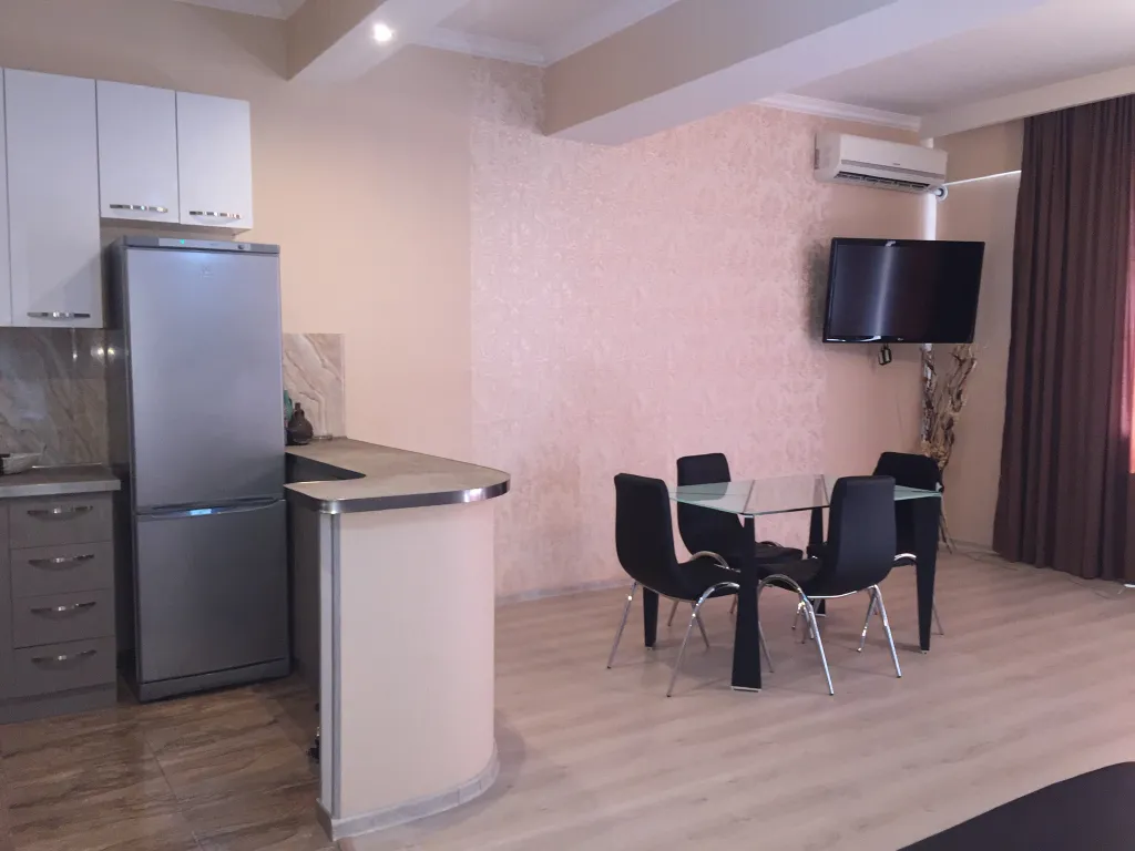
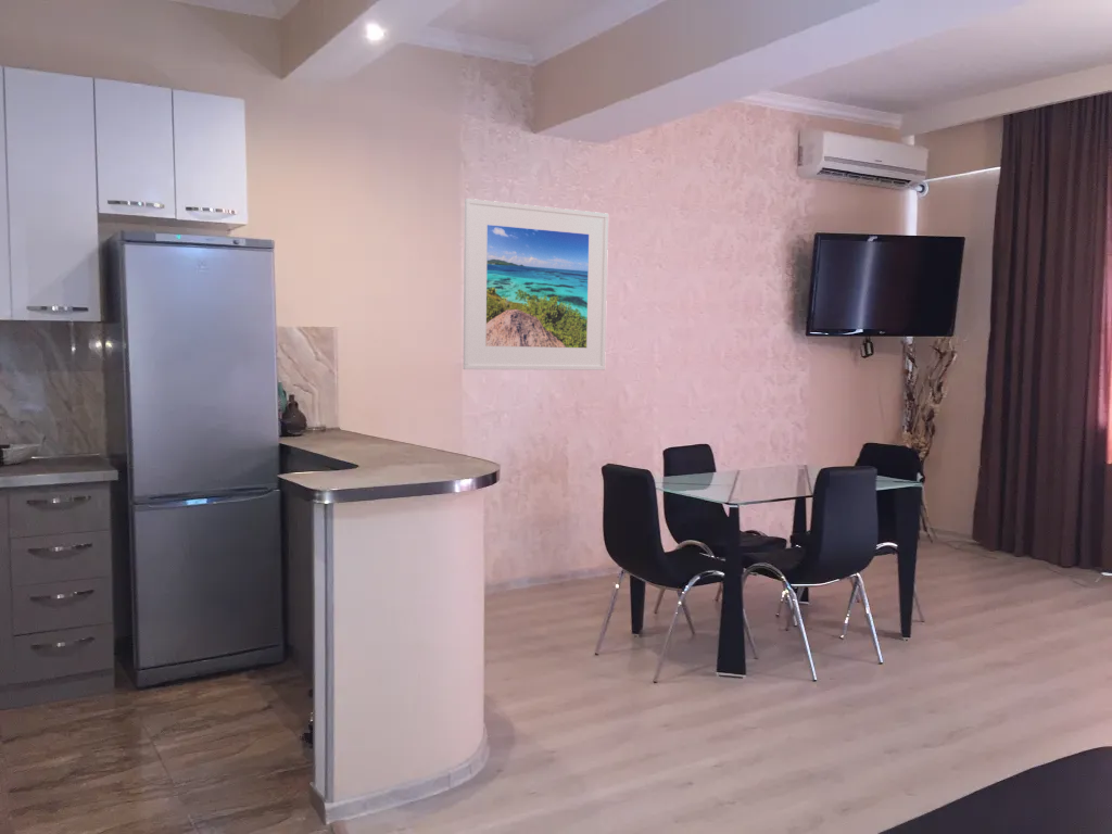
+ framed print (538, 288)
